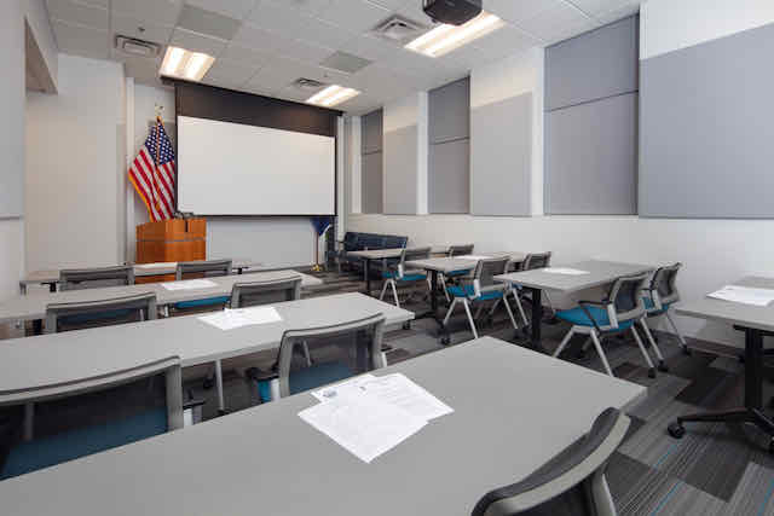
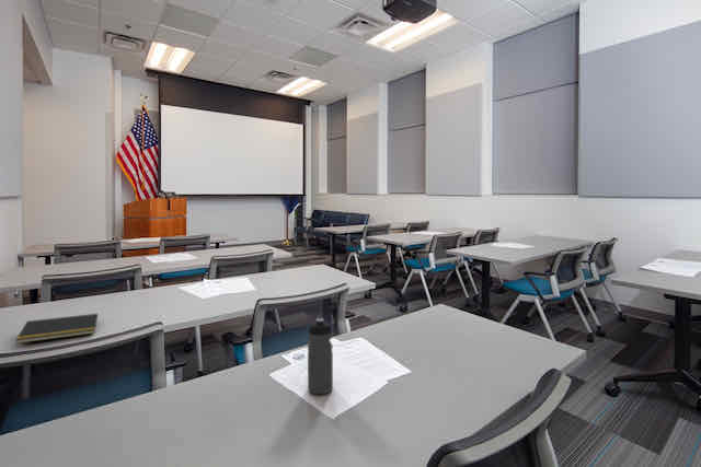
+ notepad (60, 327)
+ water bottle (320, 353)
